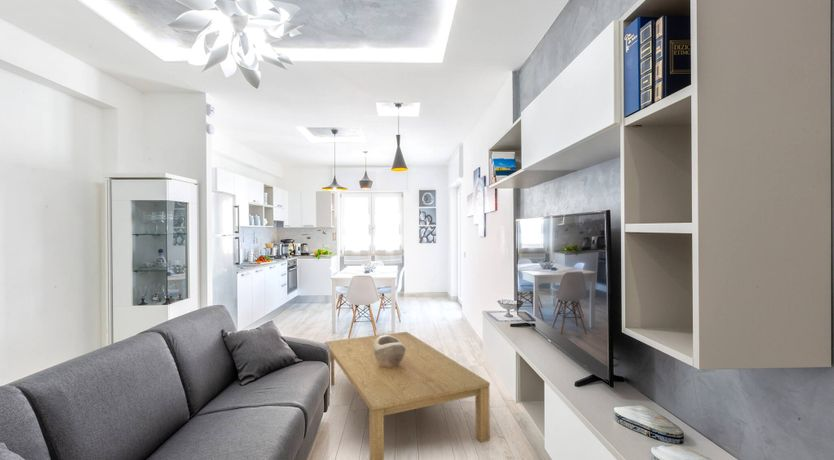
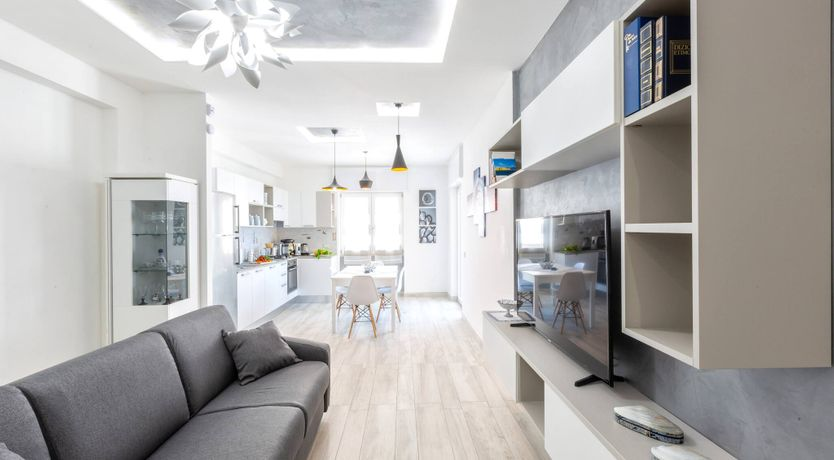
- coffee table (394, 383)
- decorative bowl (389, 351)
